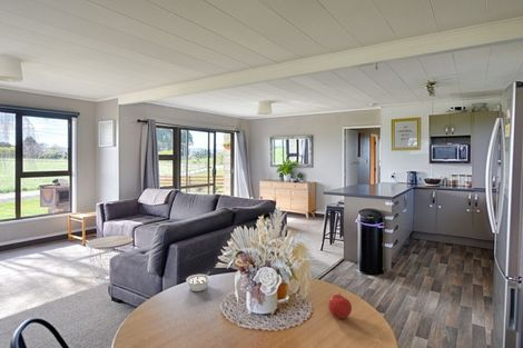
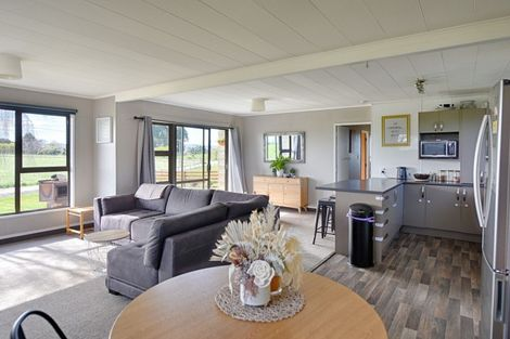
- legume (198, 281)
- fruit (339, 305)
